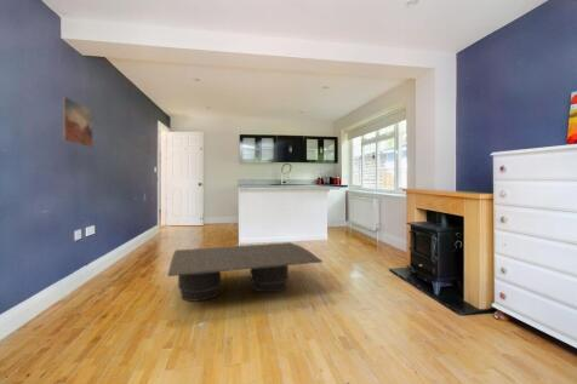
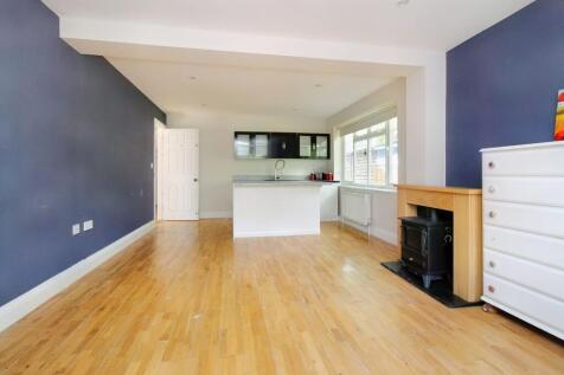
- coffee table (241, 269)
- wall art (79, 124)
